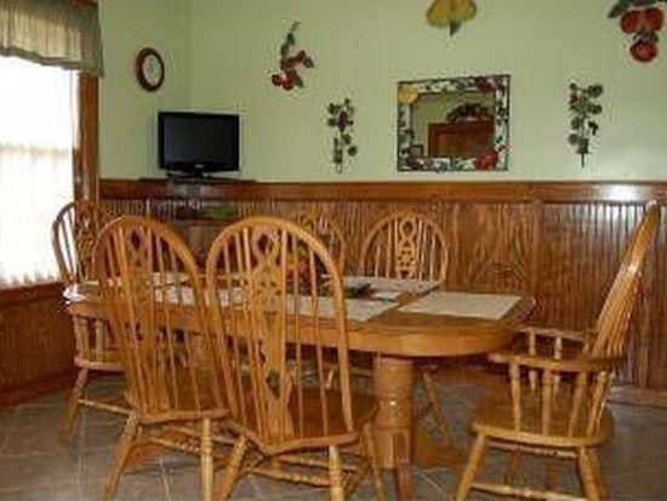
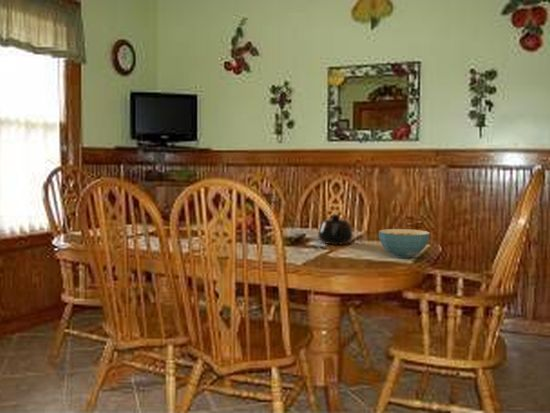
+ teapot (335, 229)
+ cereal bowl (403, 244)
